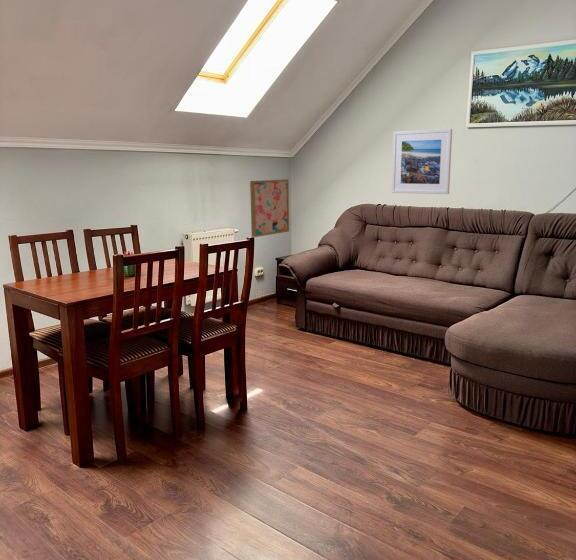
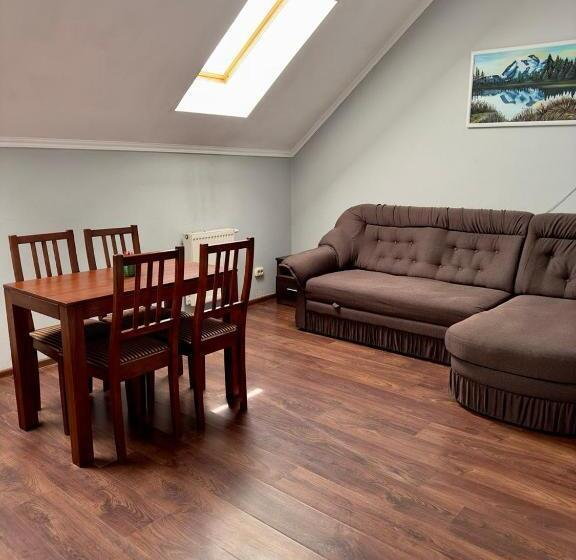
- wall art (270, 207)
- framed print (420, 162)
